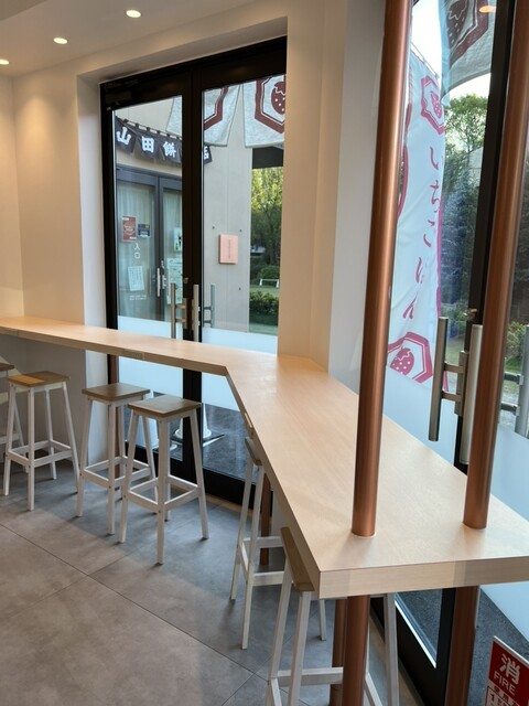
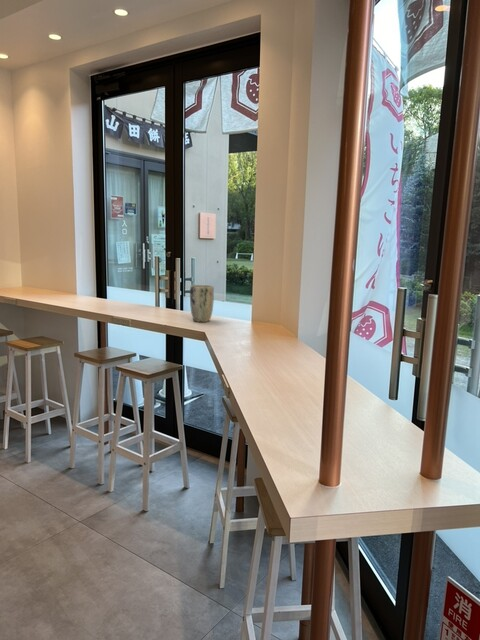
+ plant pot (201, 303)
